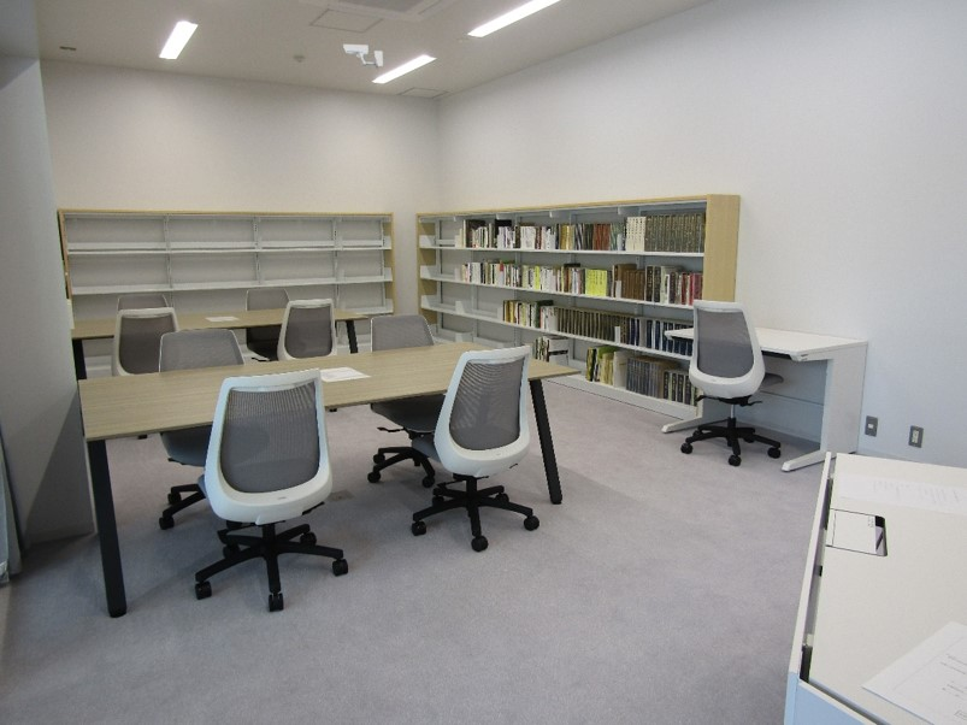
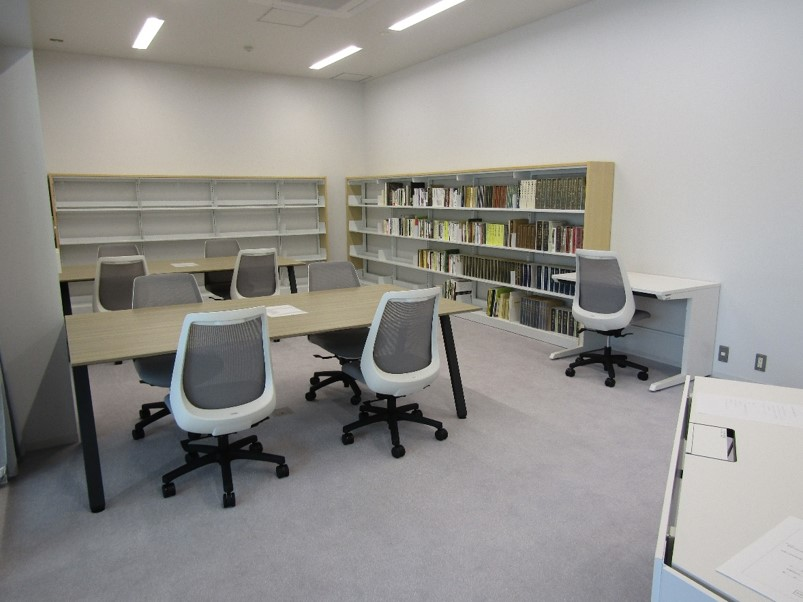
- security camera (362, 59)
